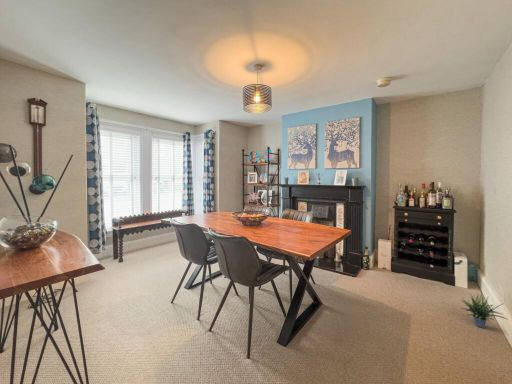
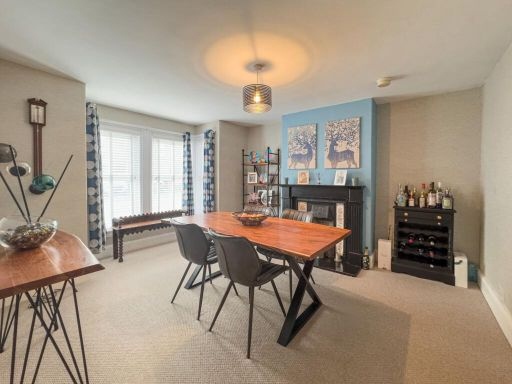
- potted plant (482, 308)
